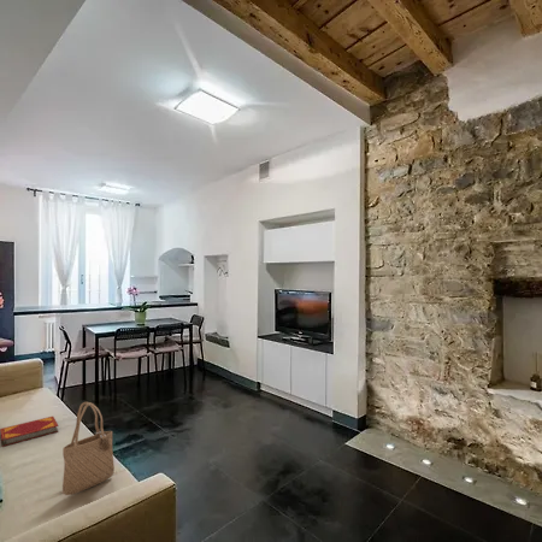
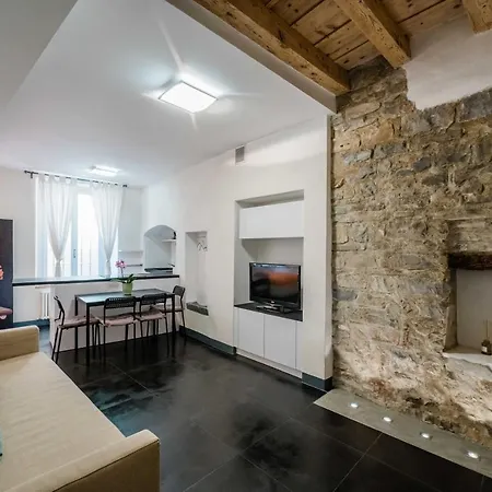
- hardback book (29, 430)
- tote bag (89, 444)
